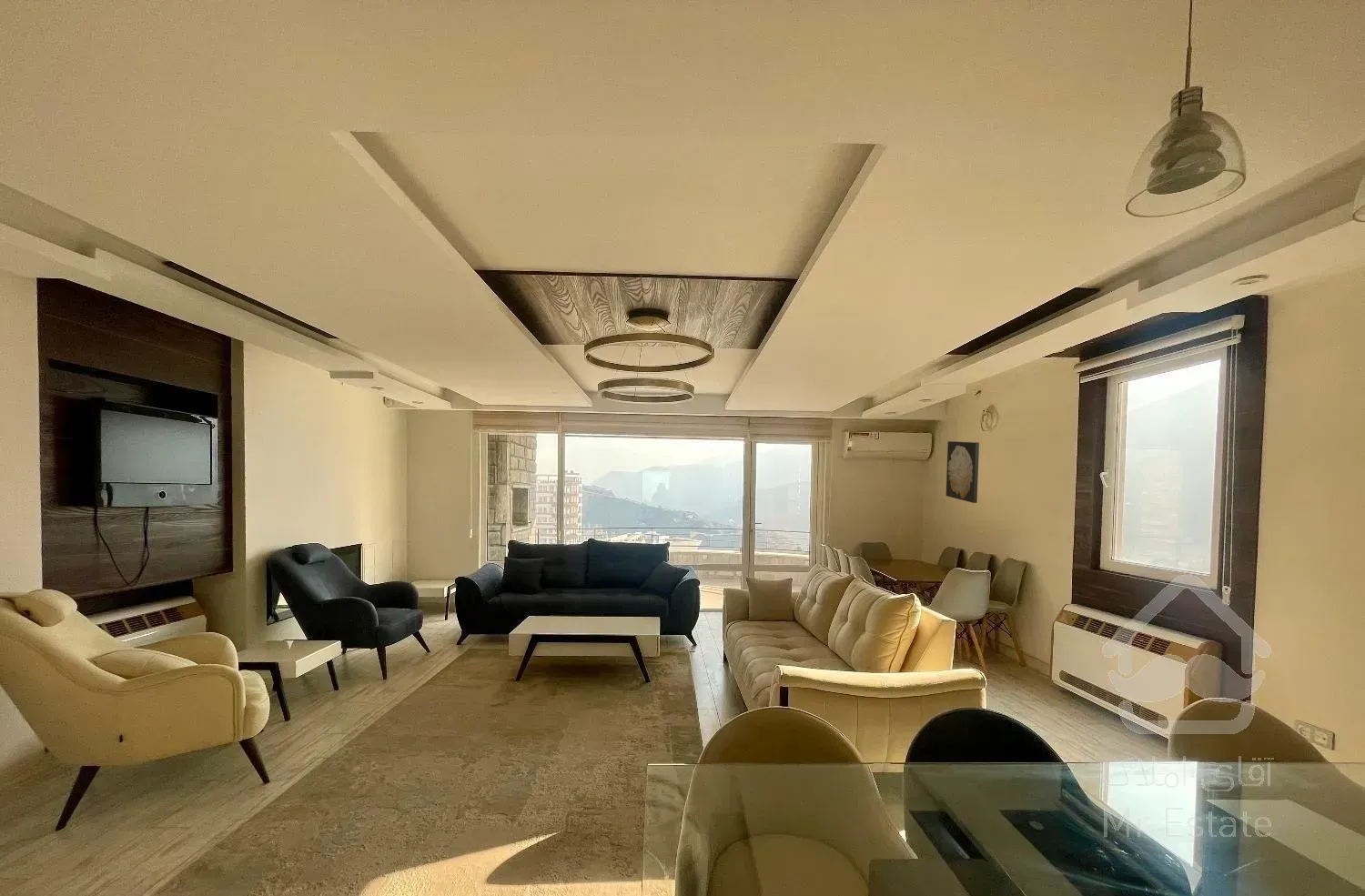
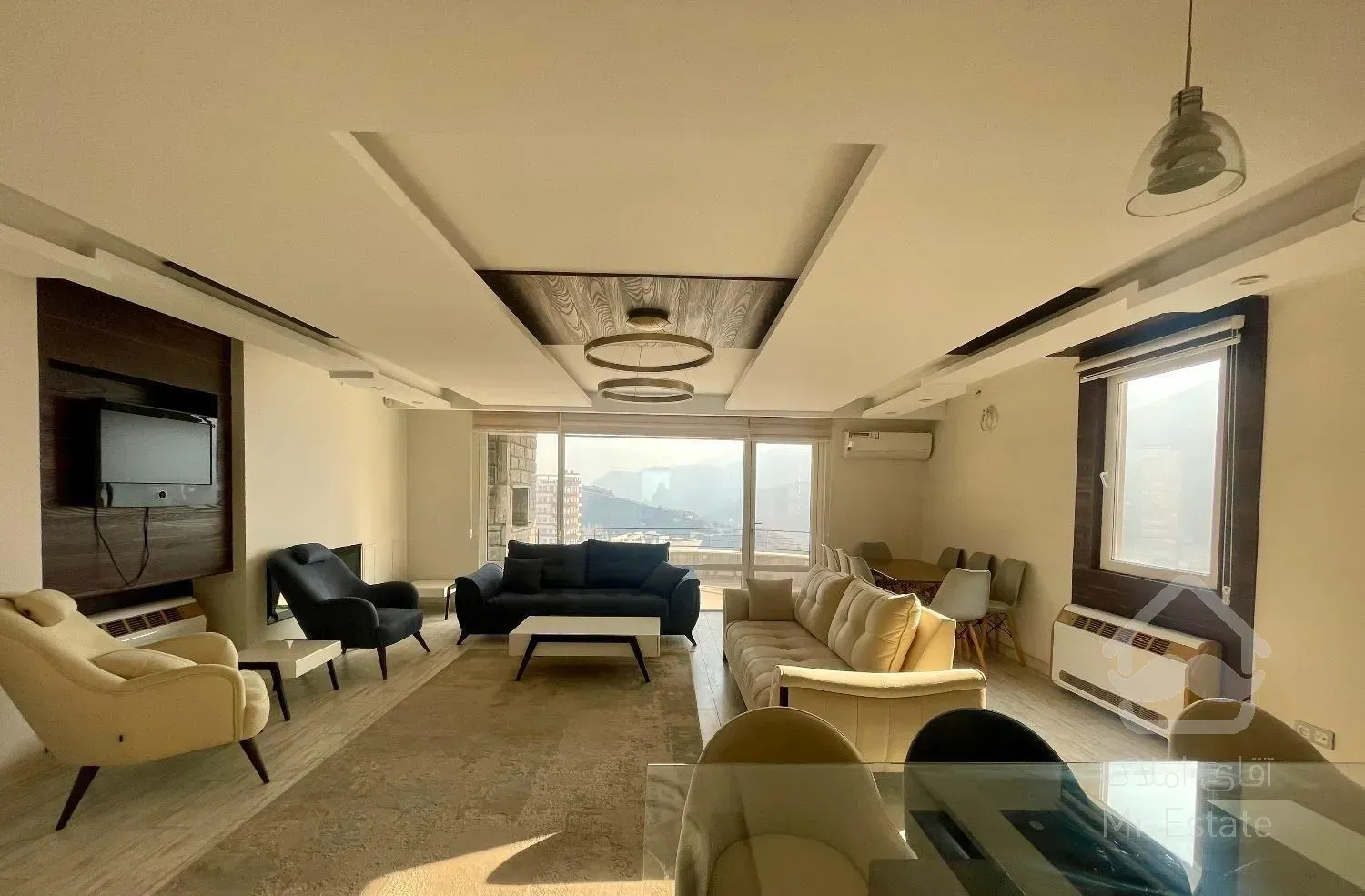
- wall art (962, 470)
